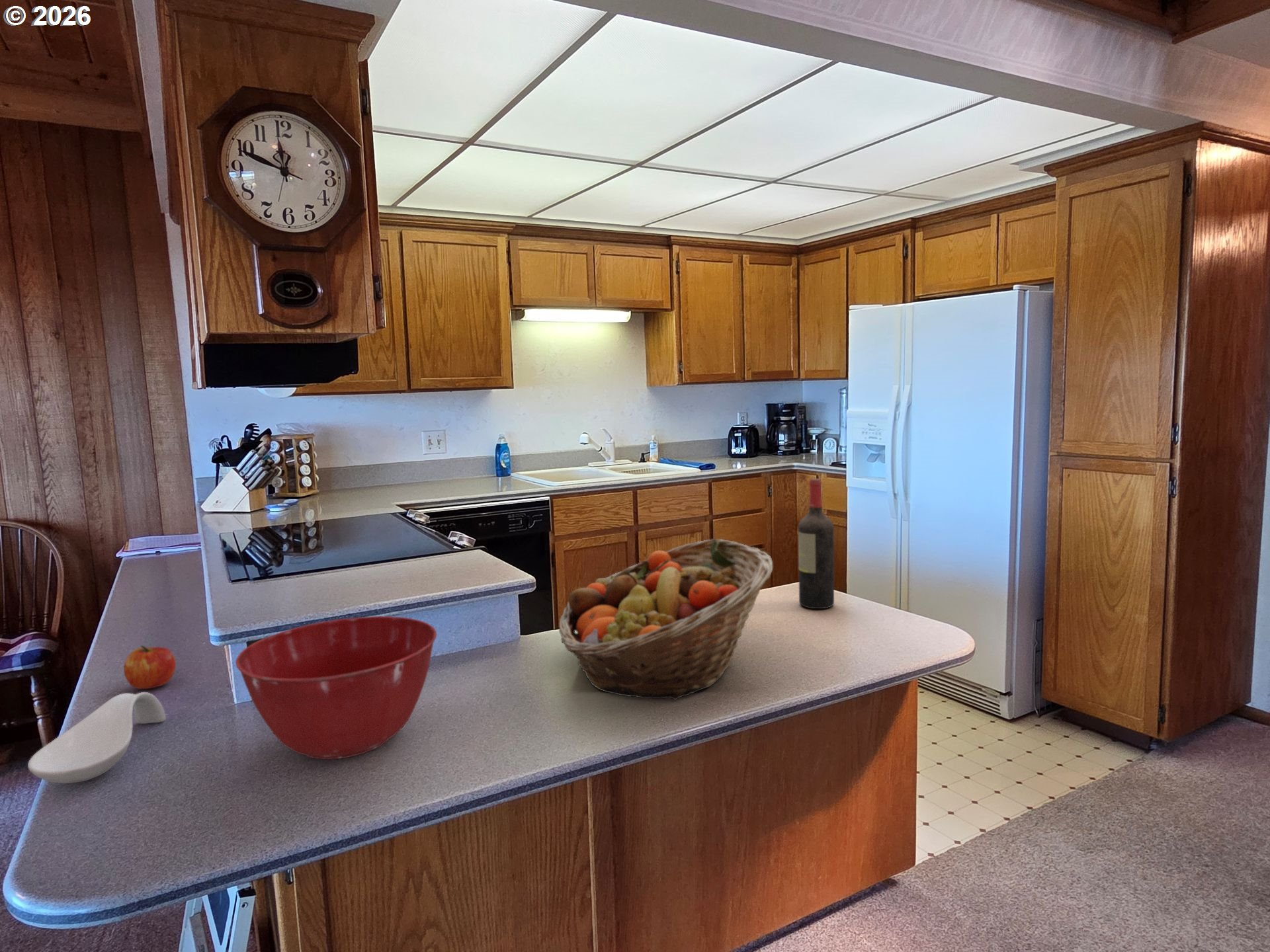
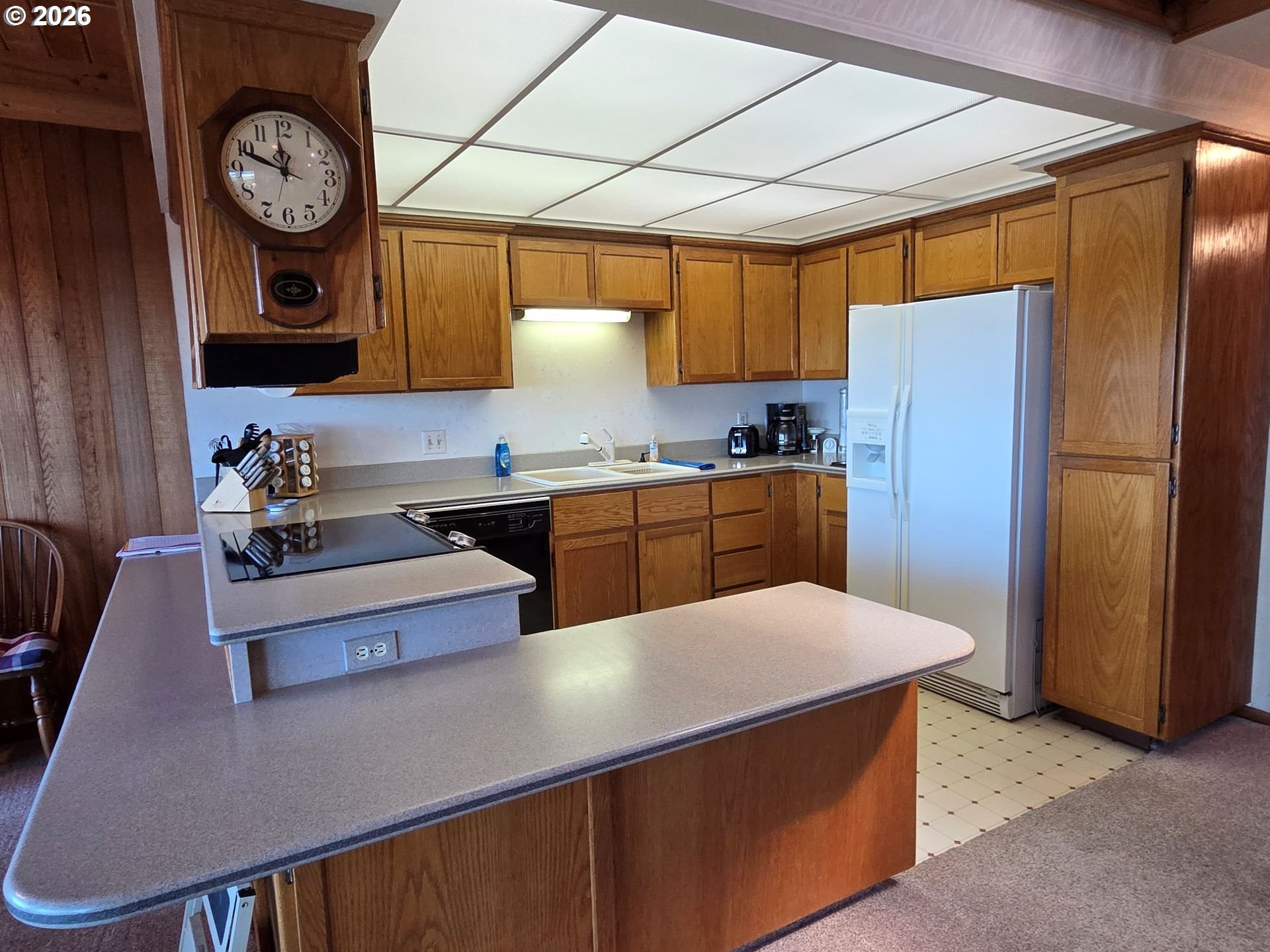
- wine bottle (816, 542)
- mixing bowl (344, 691)
- spoon rest (105, 732)
- apple (150, 664)
- fruit basket (663, 609)
